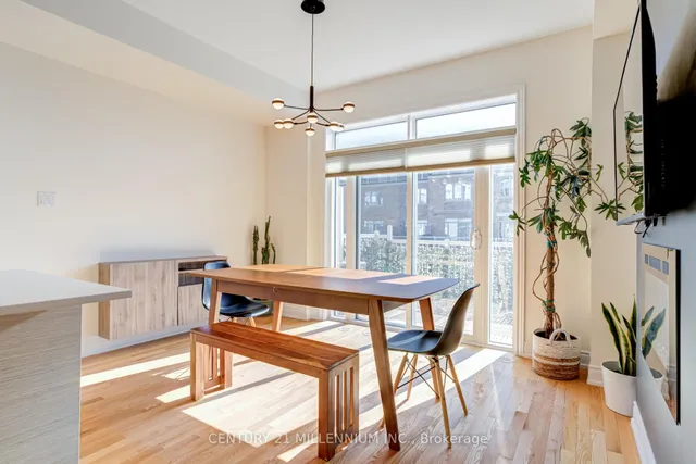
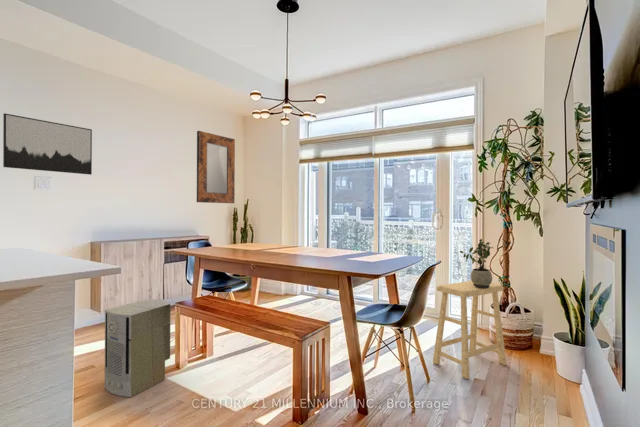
+ air purifier (138, 344)
+ home mirror (216, 169)
+ stool (471, 324)
+ potted plant (477, 261)
+ wall art (51, 146)
